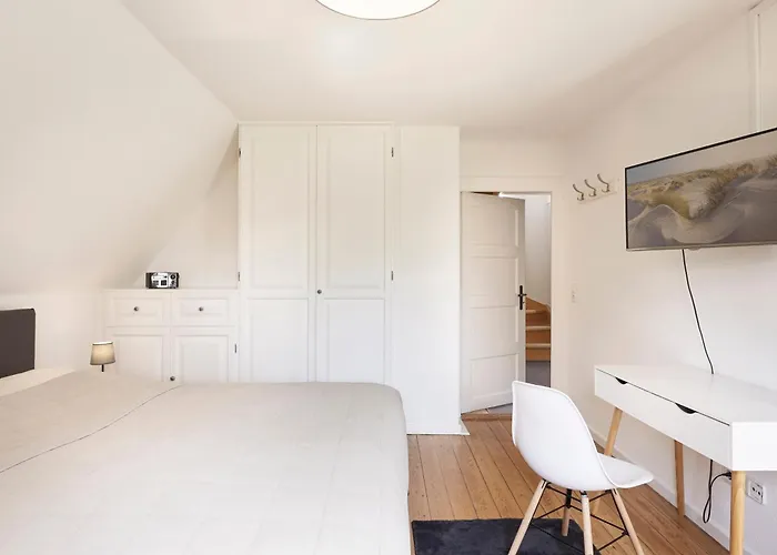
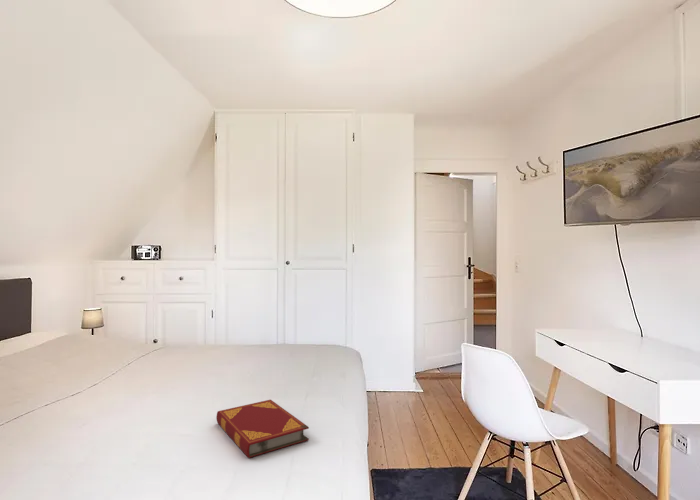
+ hardback book (260, 425)
